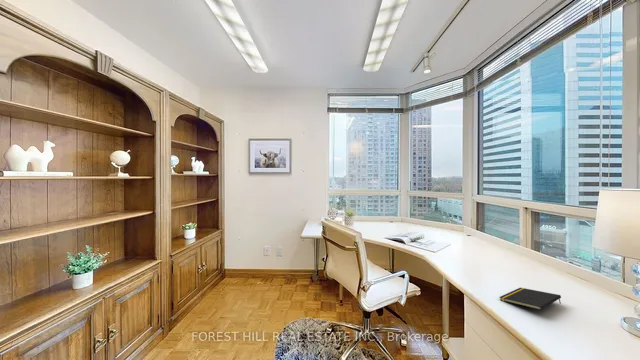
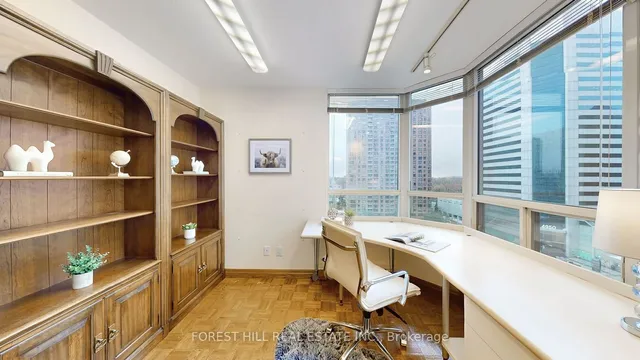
- notepad (529, 297)
